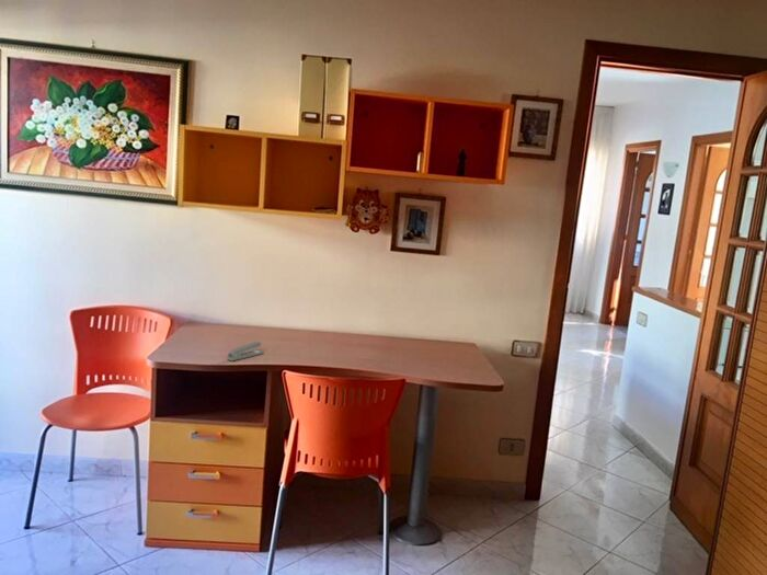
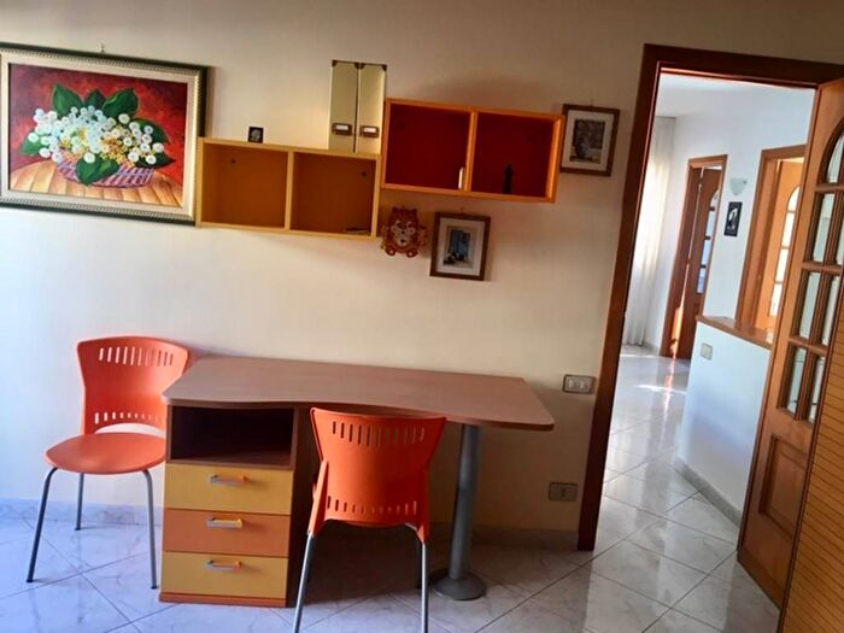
- stapler (245, 349)
